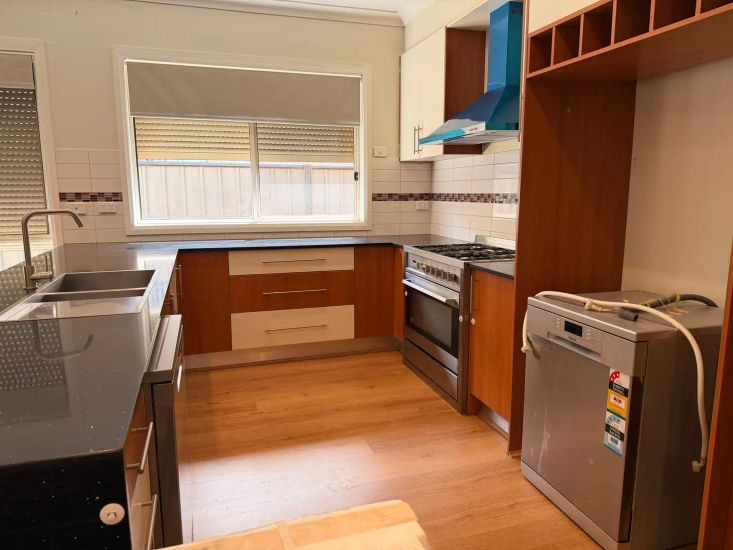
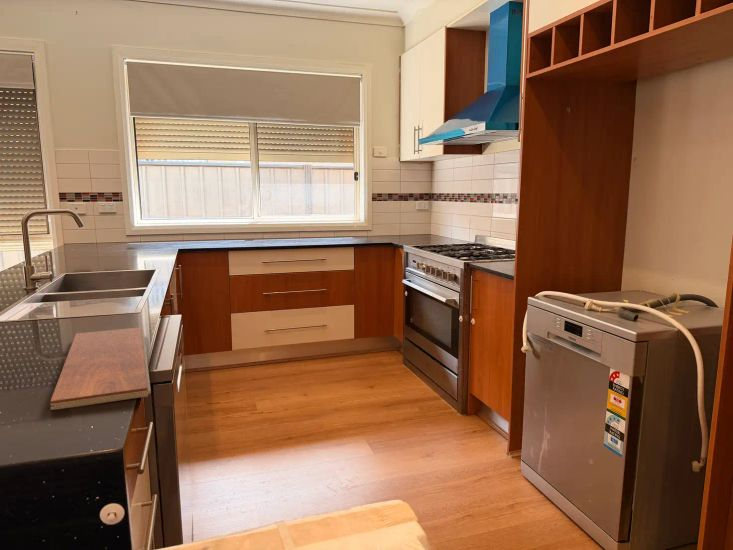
+ chopping board (107, 359)
